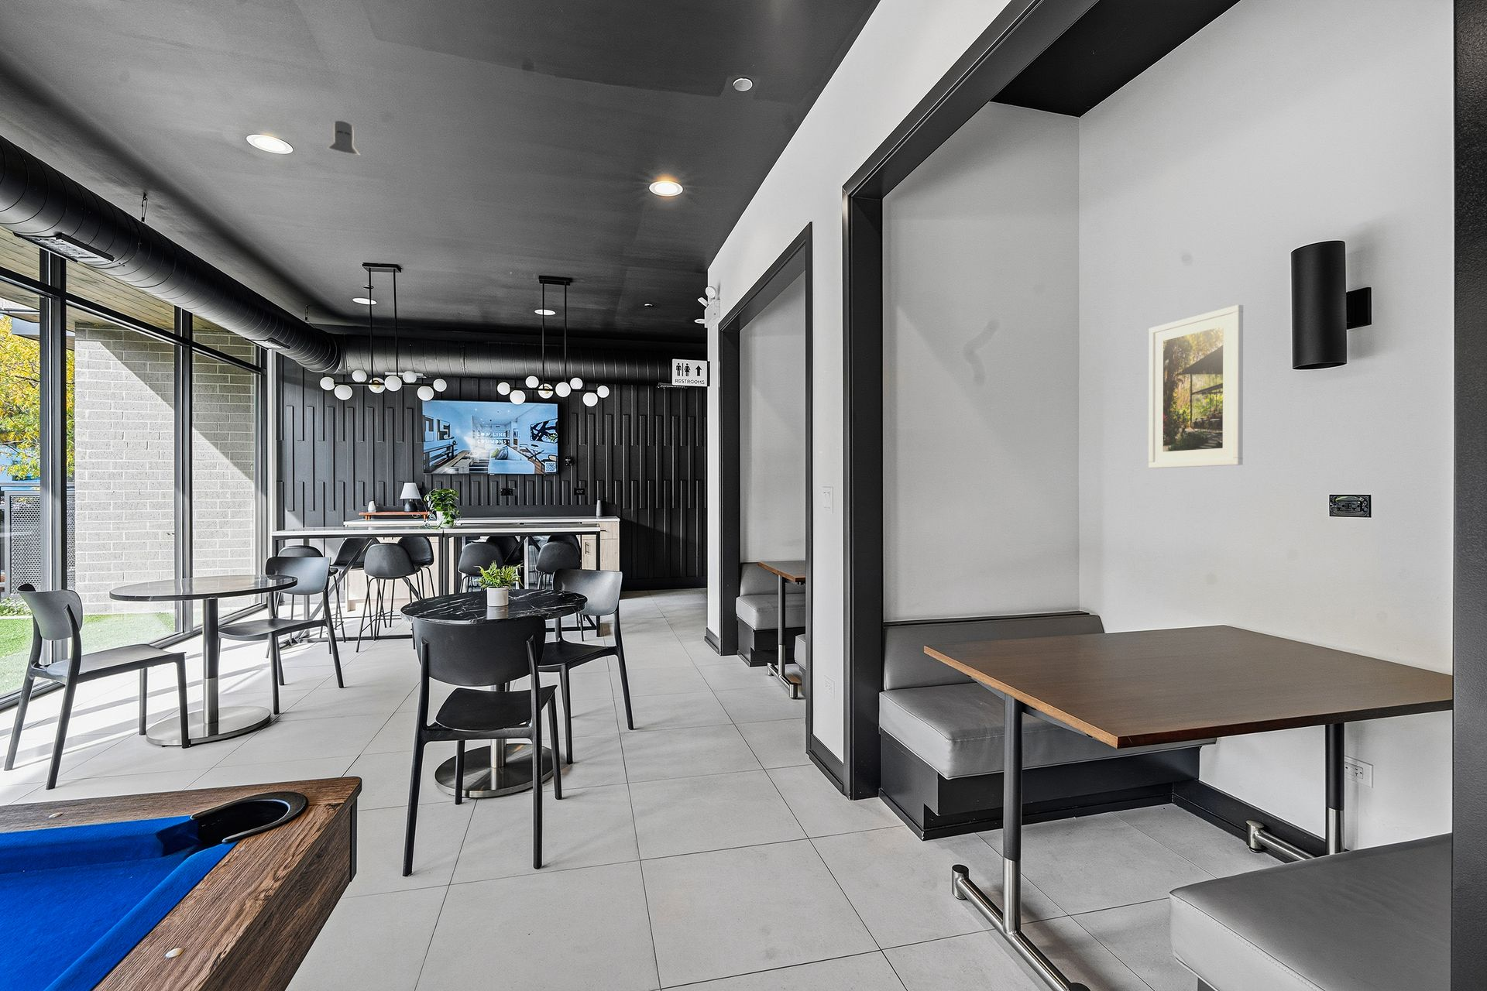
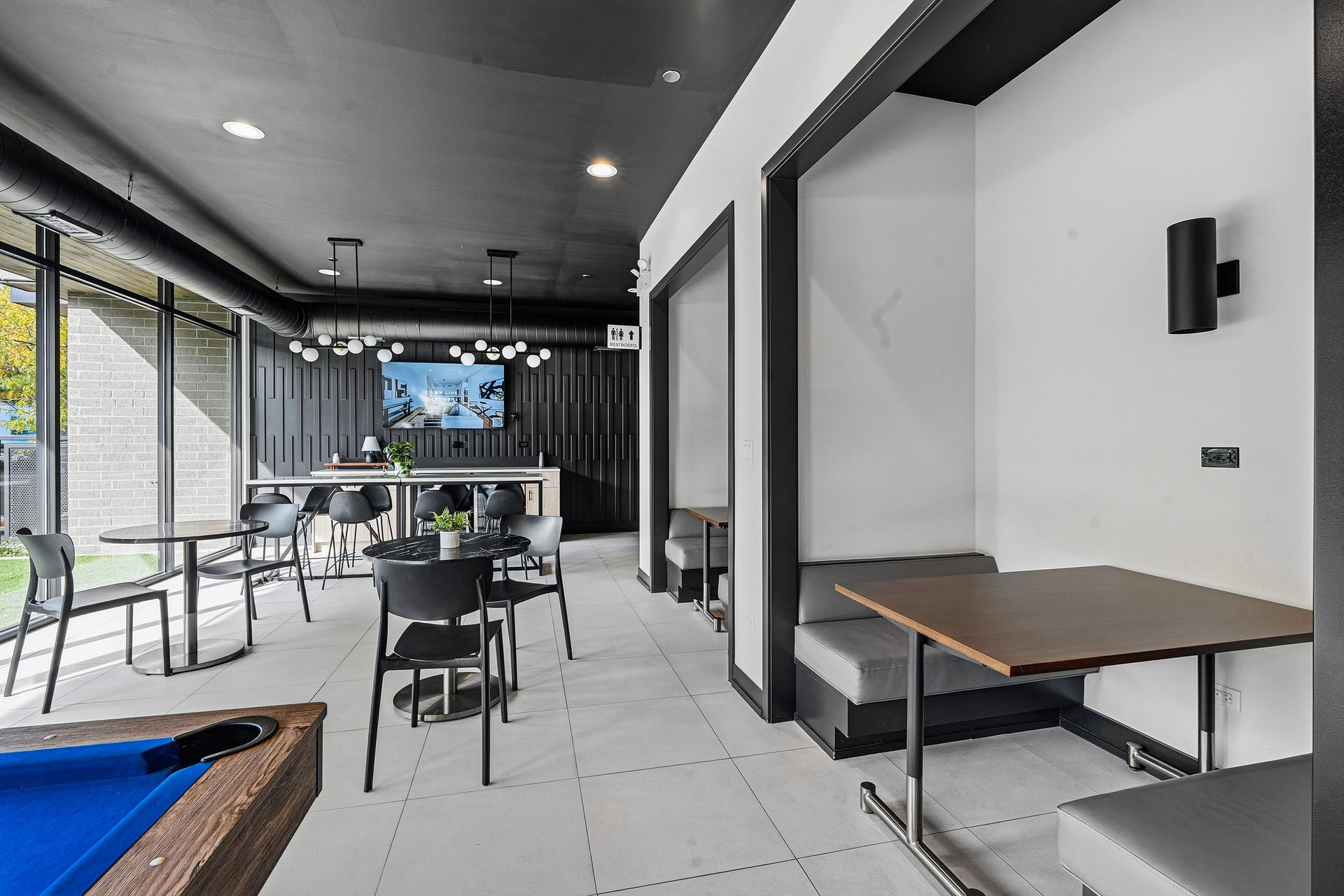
- knight helmet (343, 140)
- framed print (1192, 392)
